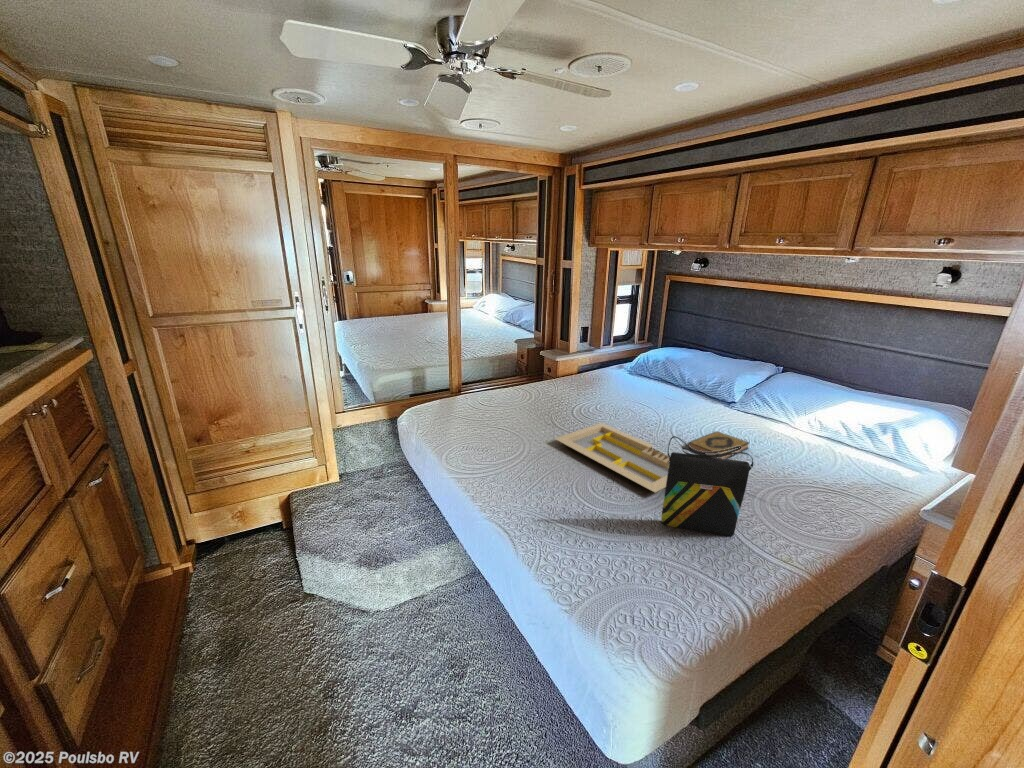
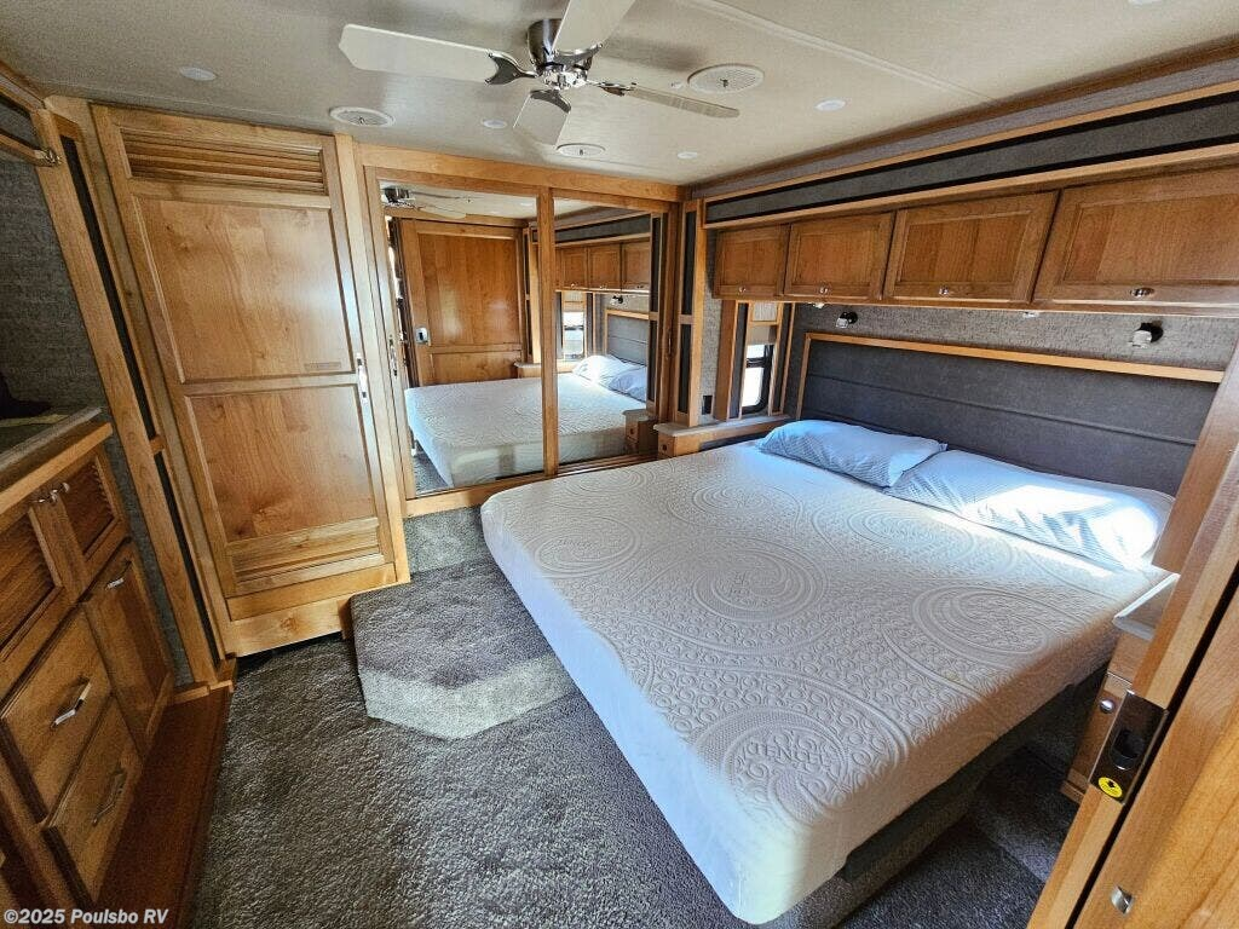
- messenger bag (704, 486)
- hardback book (718, 444)
- serving tray (623, 454)
